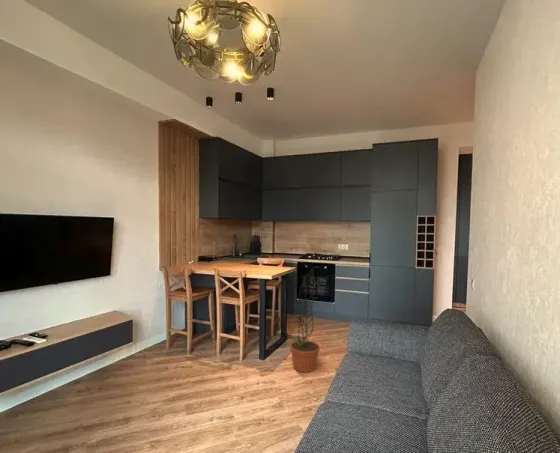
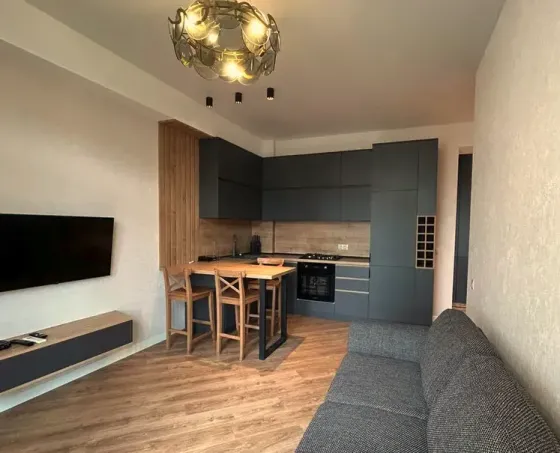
- decorative plant (305, 317)
